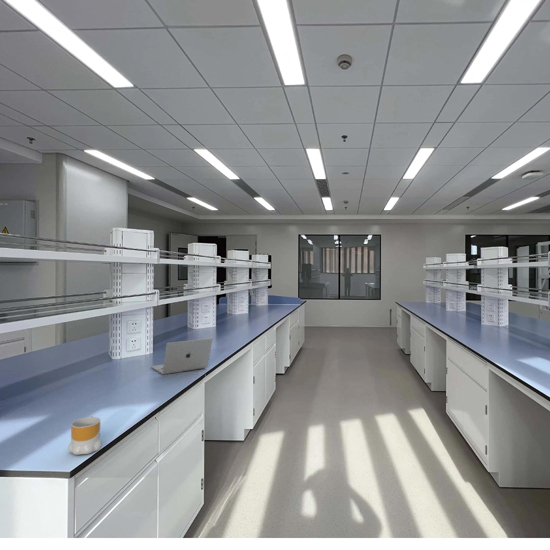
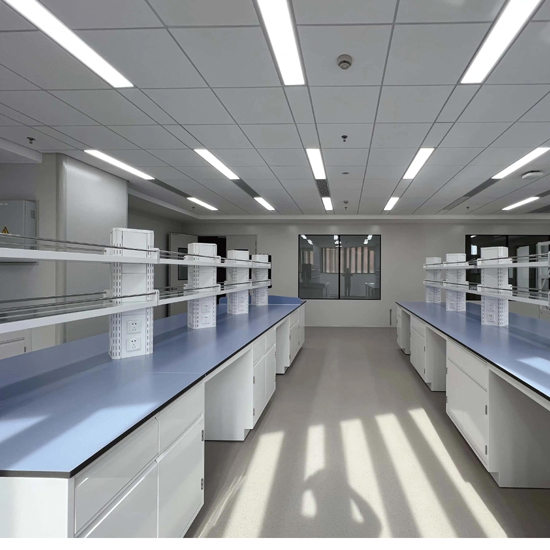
- laptop (181, 353)
- mug (87, 433)
